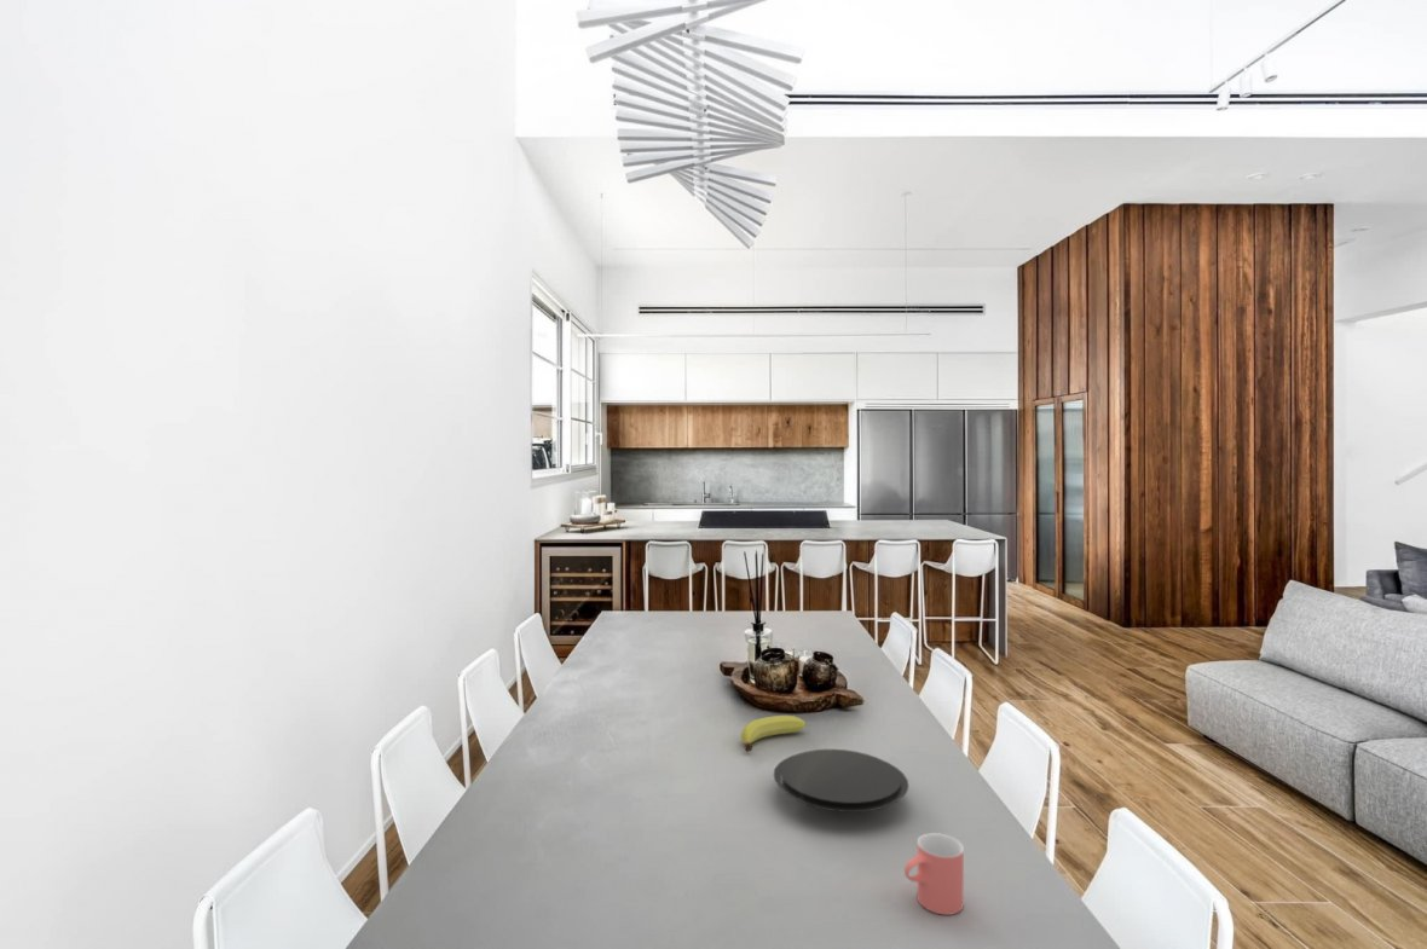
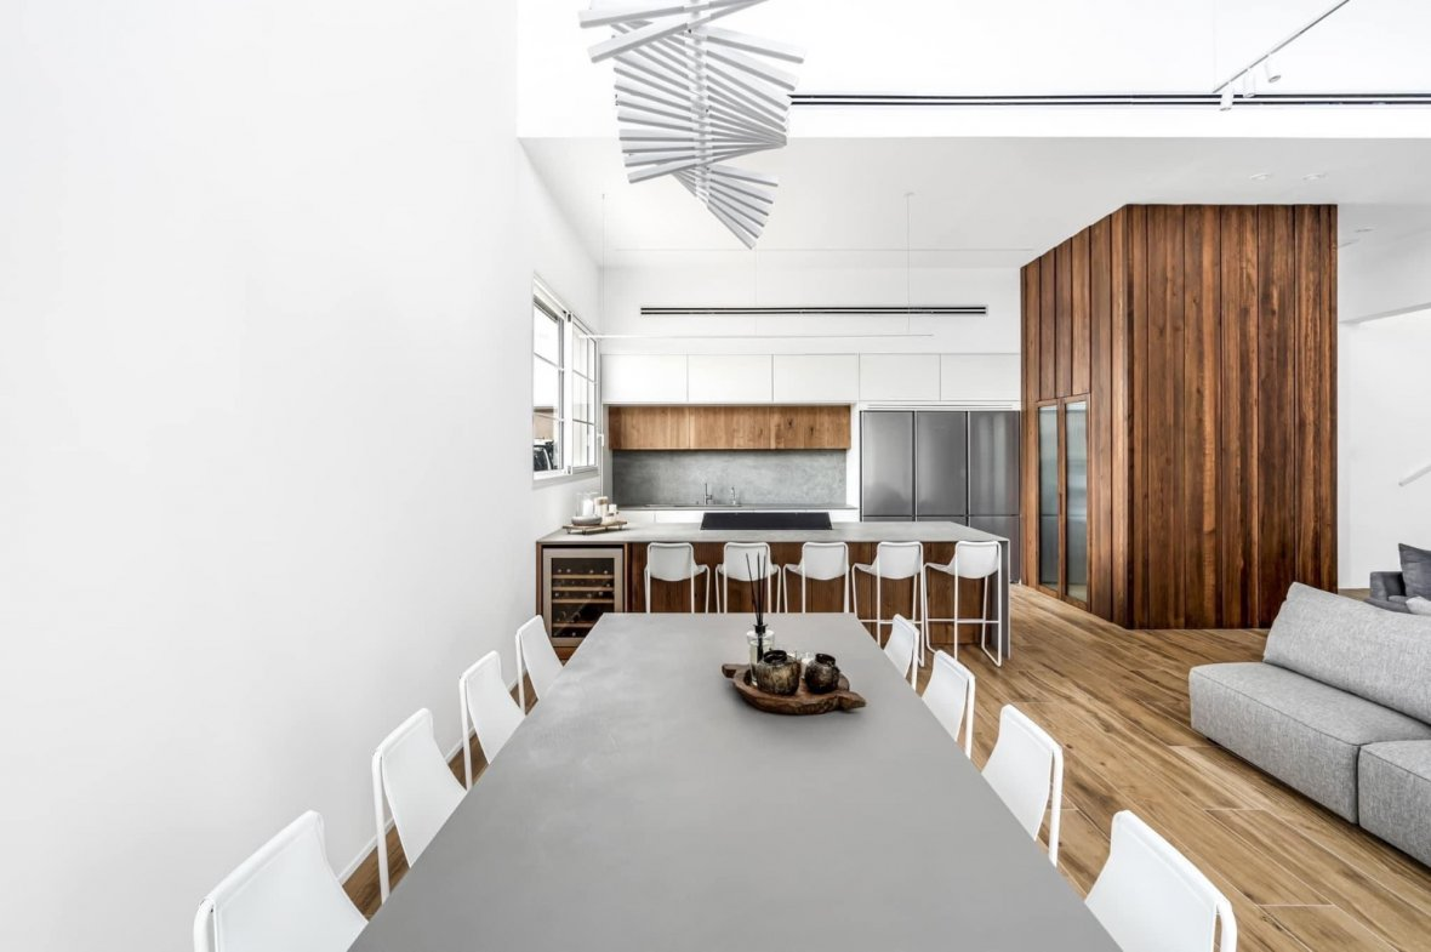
- cup (931, 874)
- fruit (773, 730)
- plate (839, 786)
